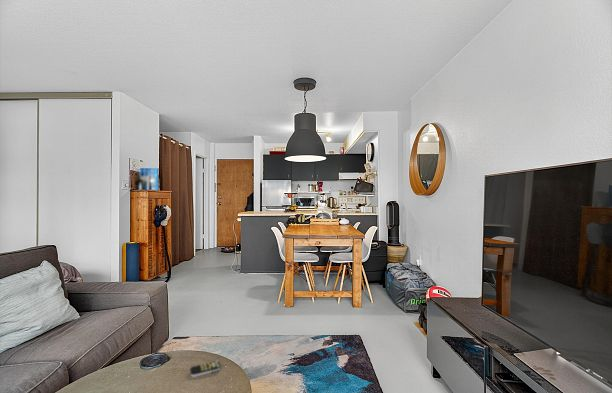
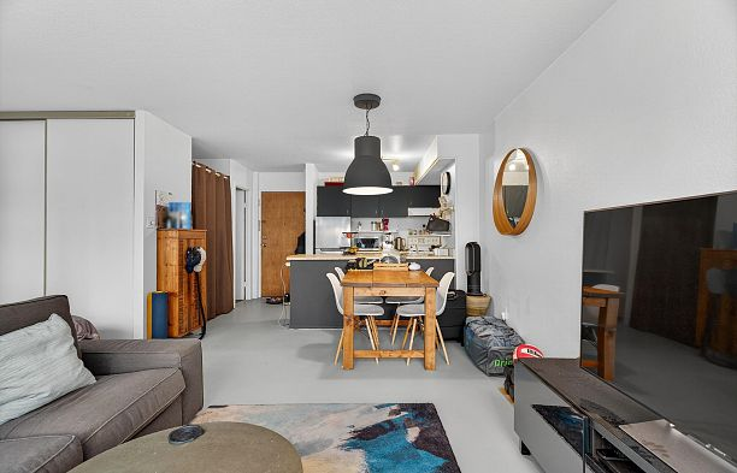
- remote control (205, 368)
